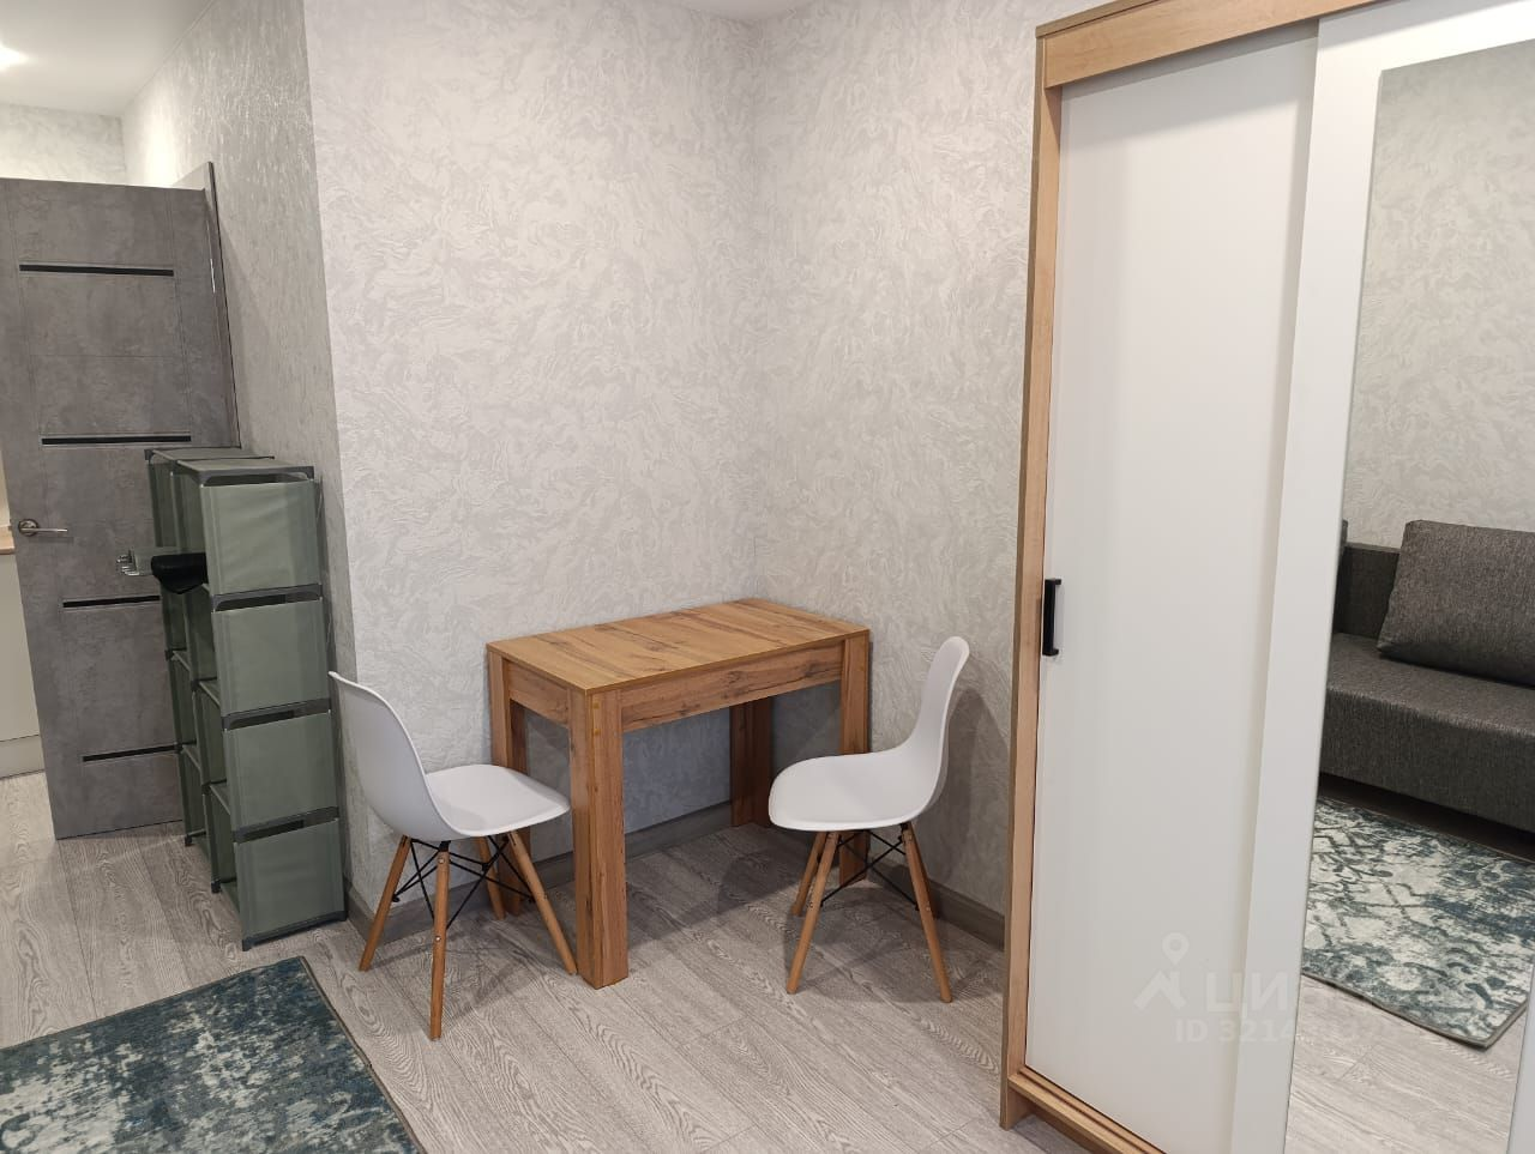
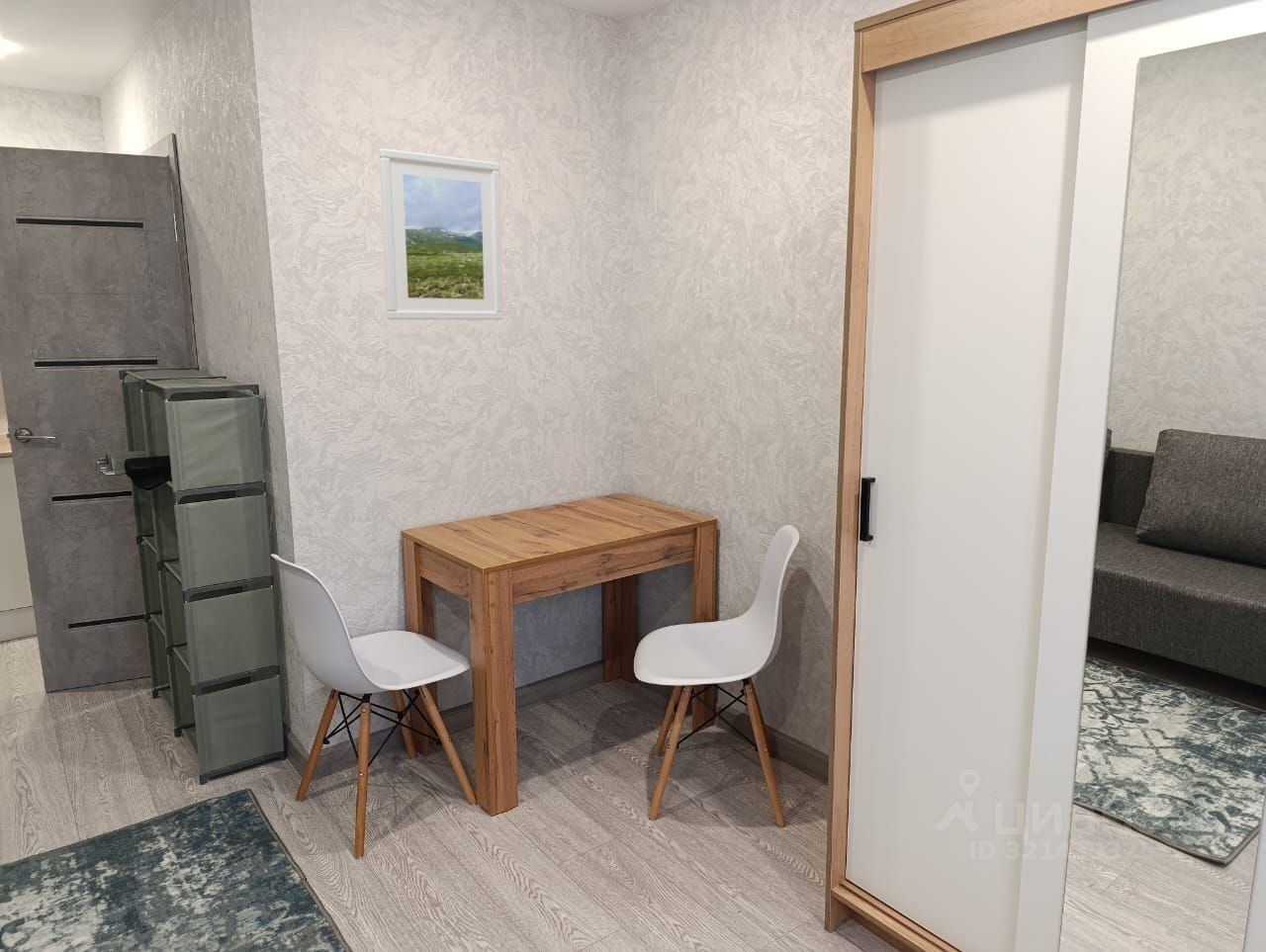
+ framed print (444, 239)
